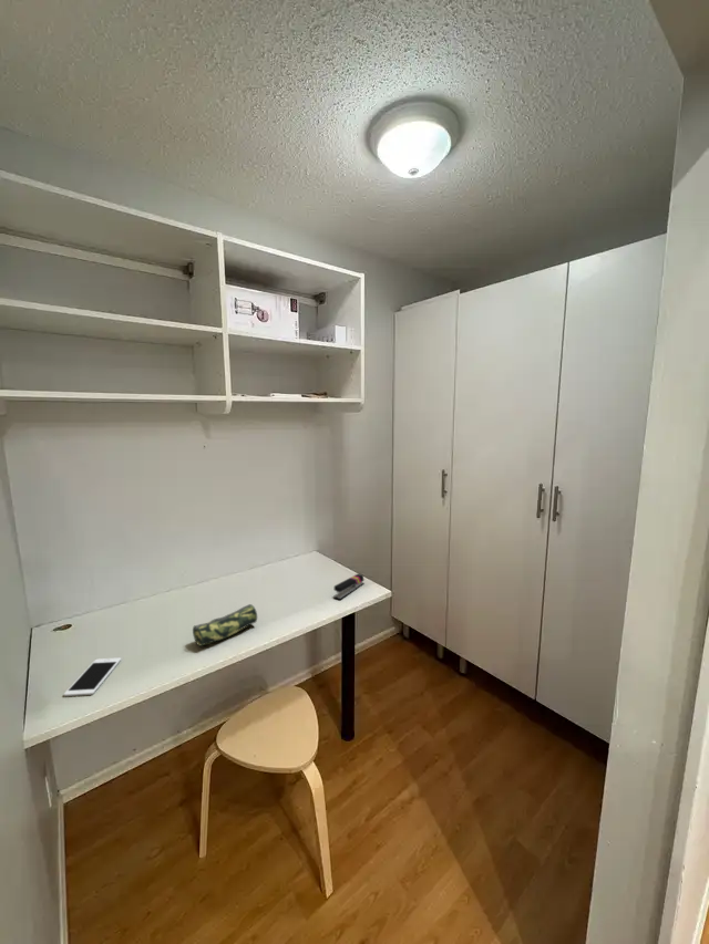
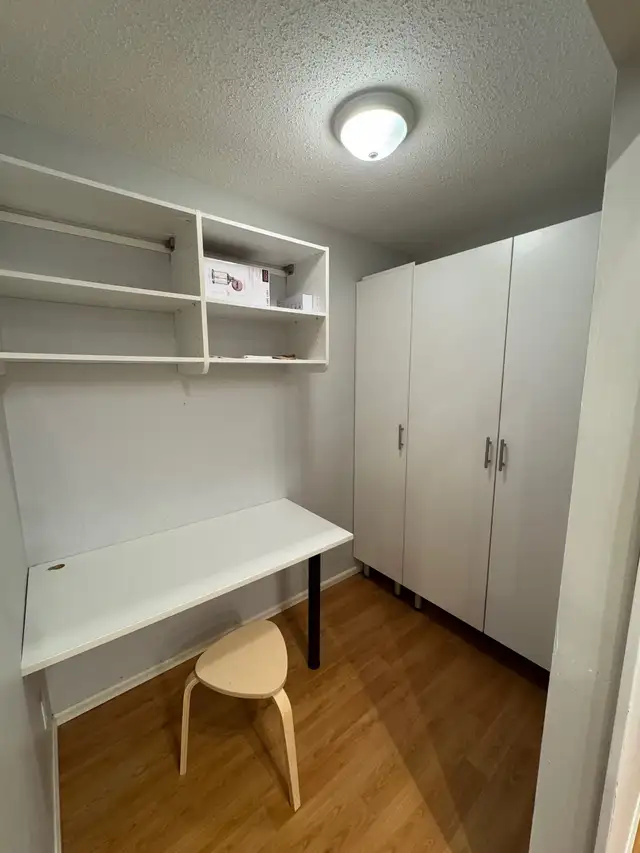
- pencil case (225, 625)
- stapler (349, 584)
- cell phone (94, 675)
